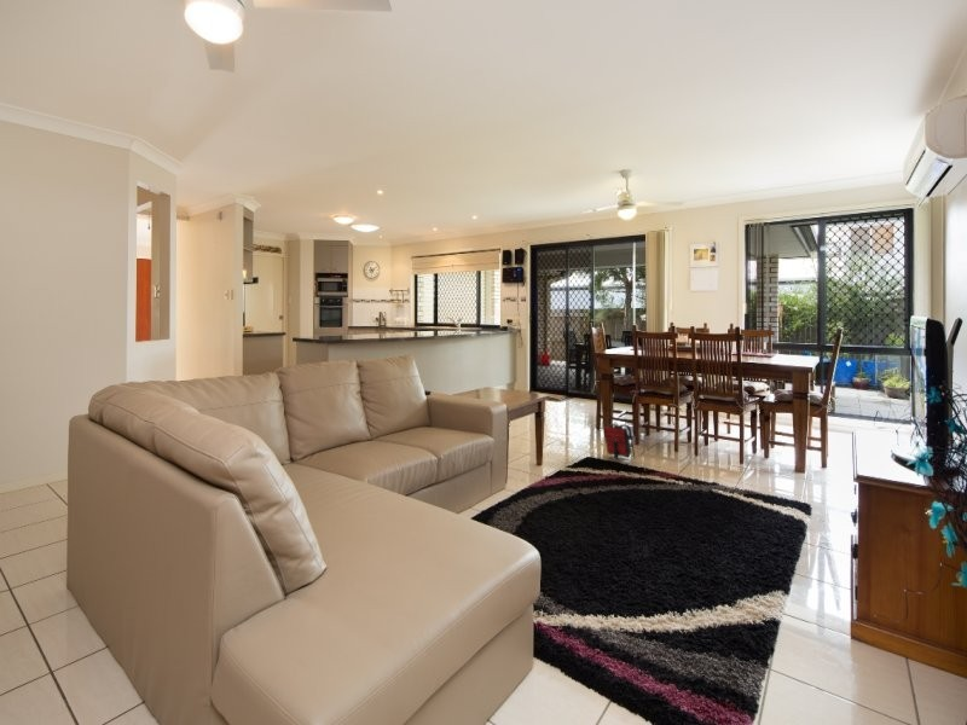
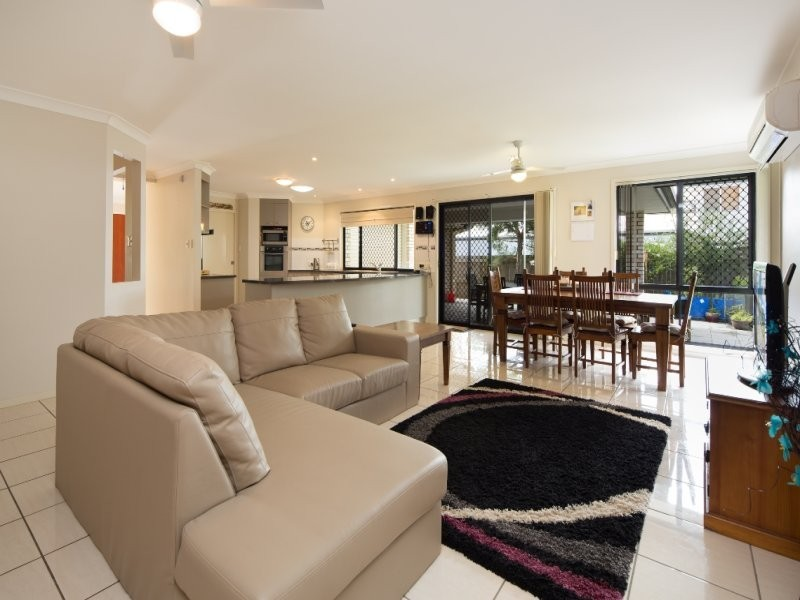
- backpack (620, 439)
